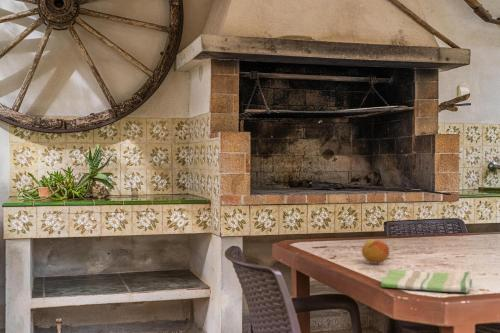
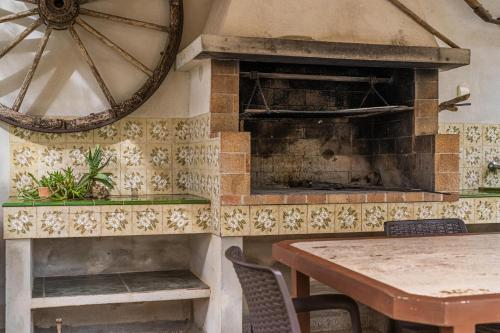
- fruit (375, 251)
- dish towel (427, 279)
